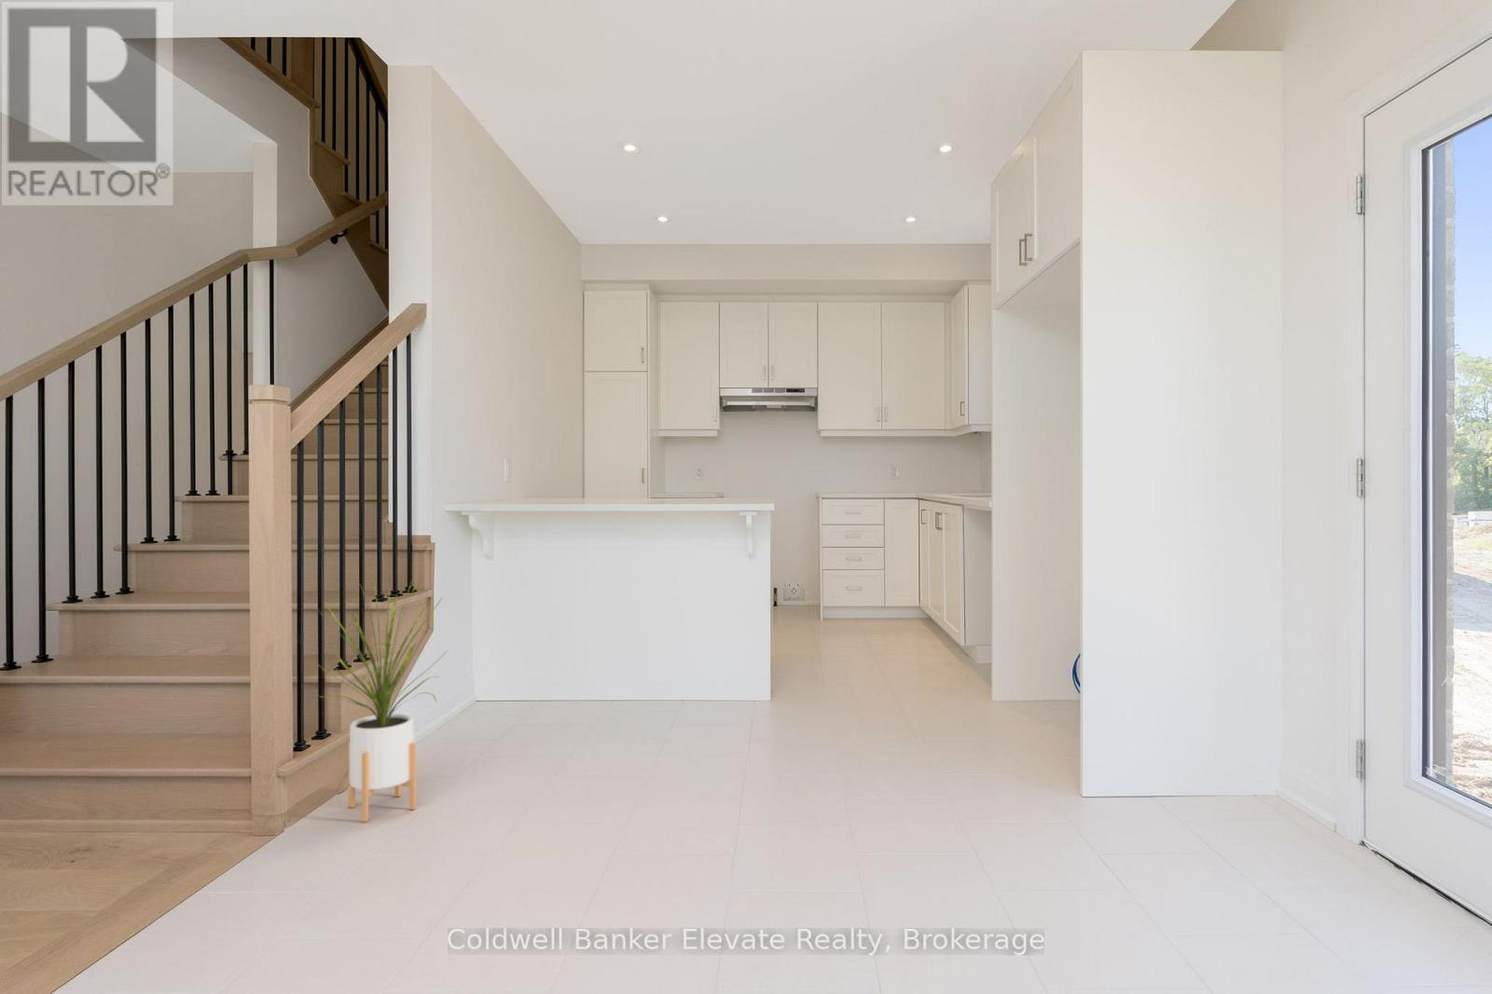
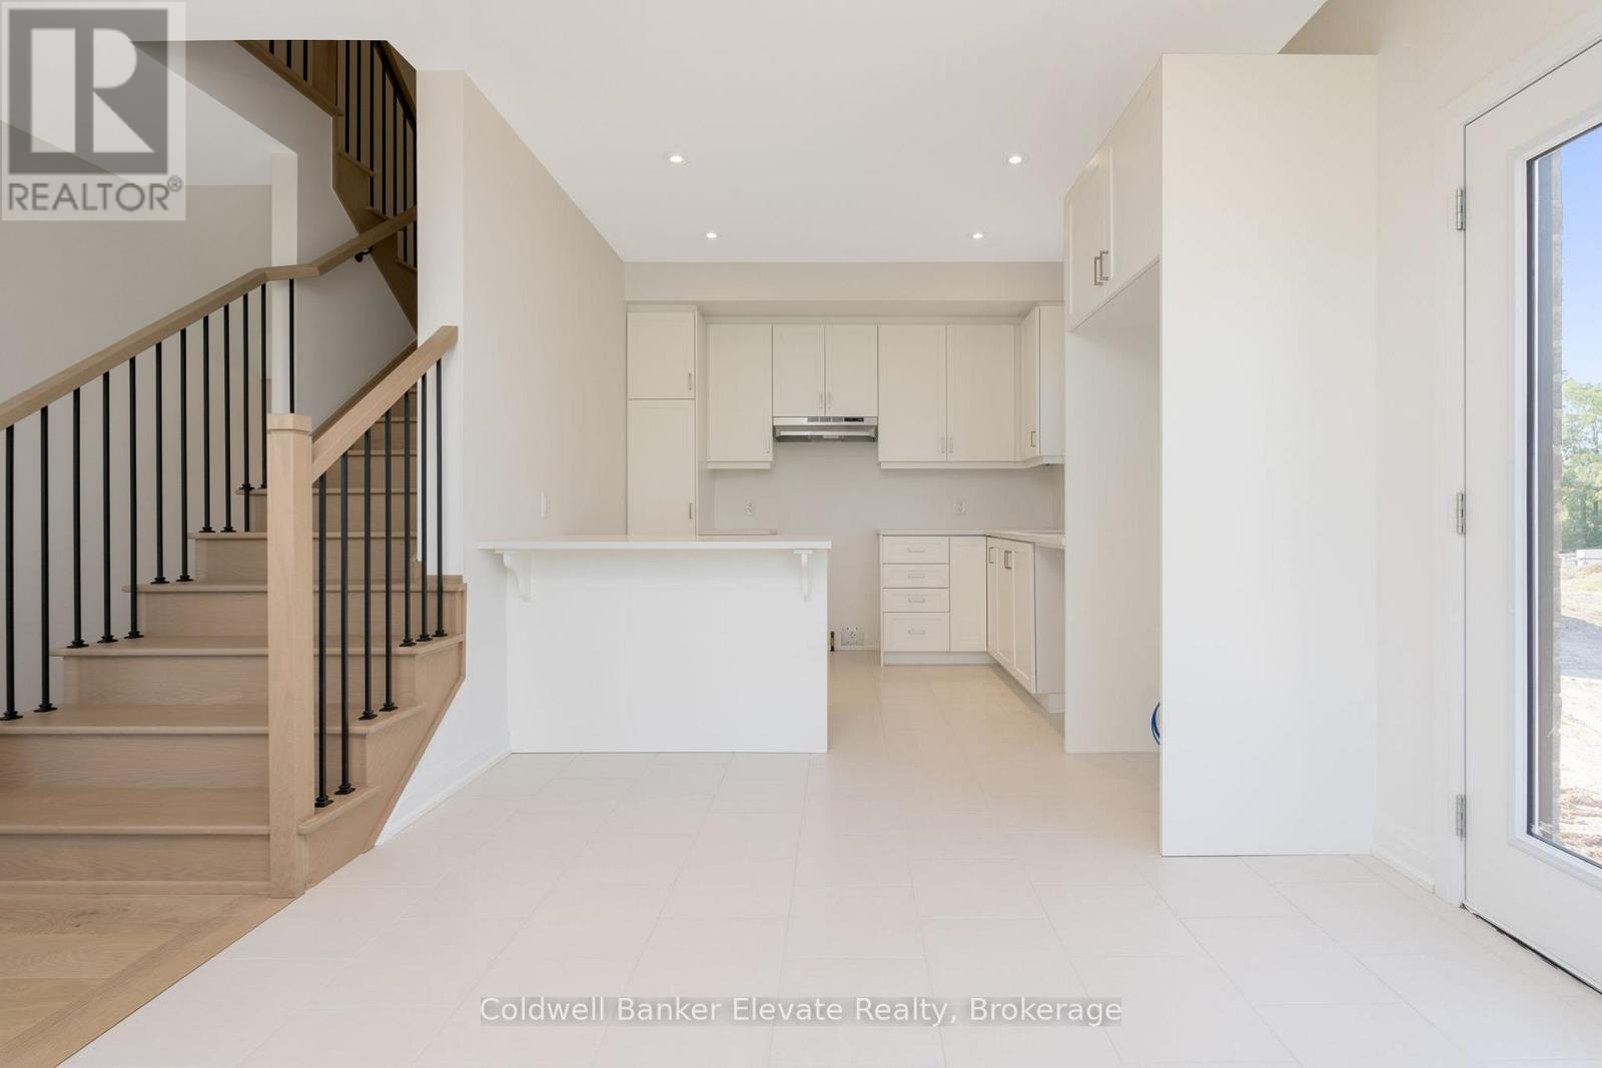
- house plant (380, 693)
